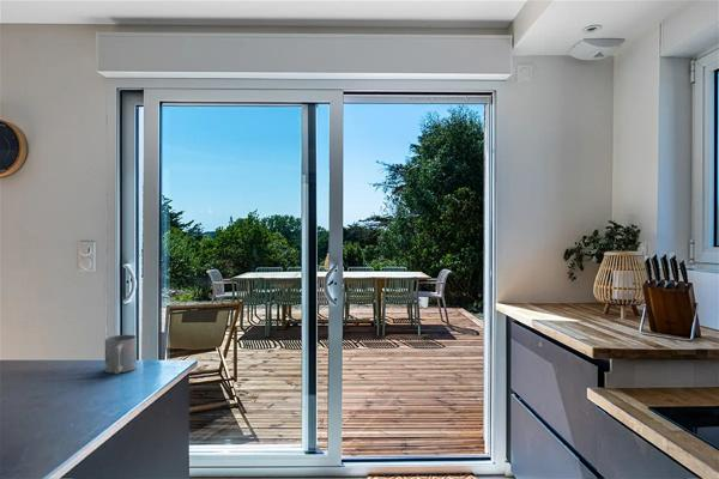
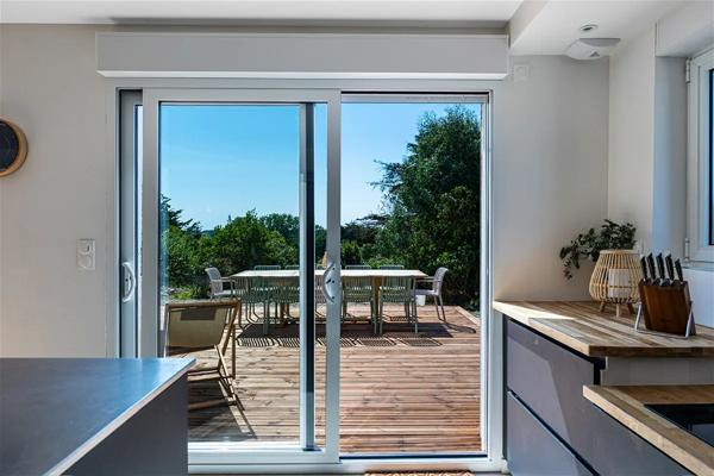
- mug (120, 354)
